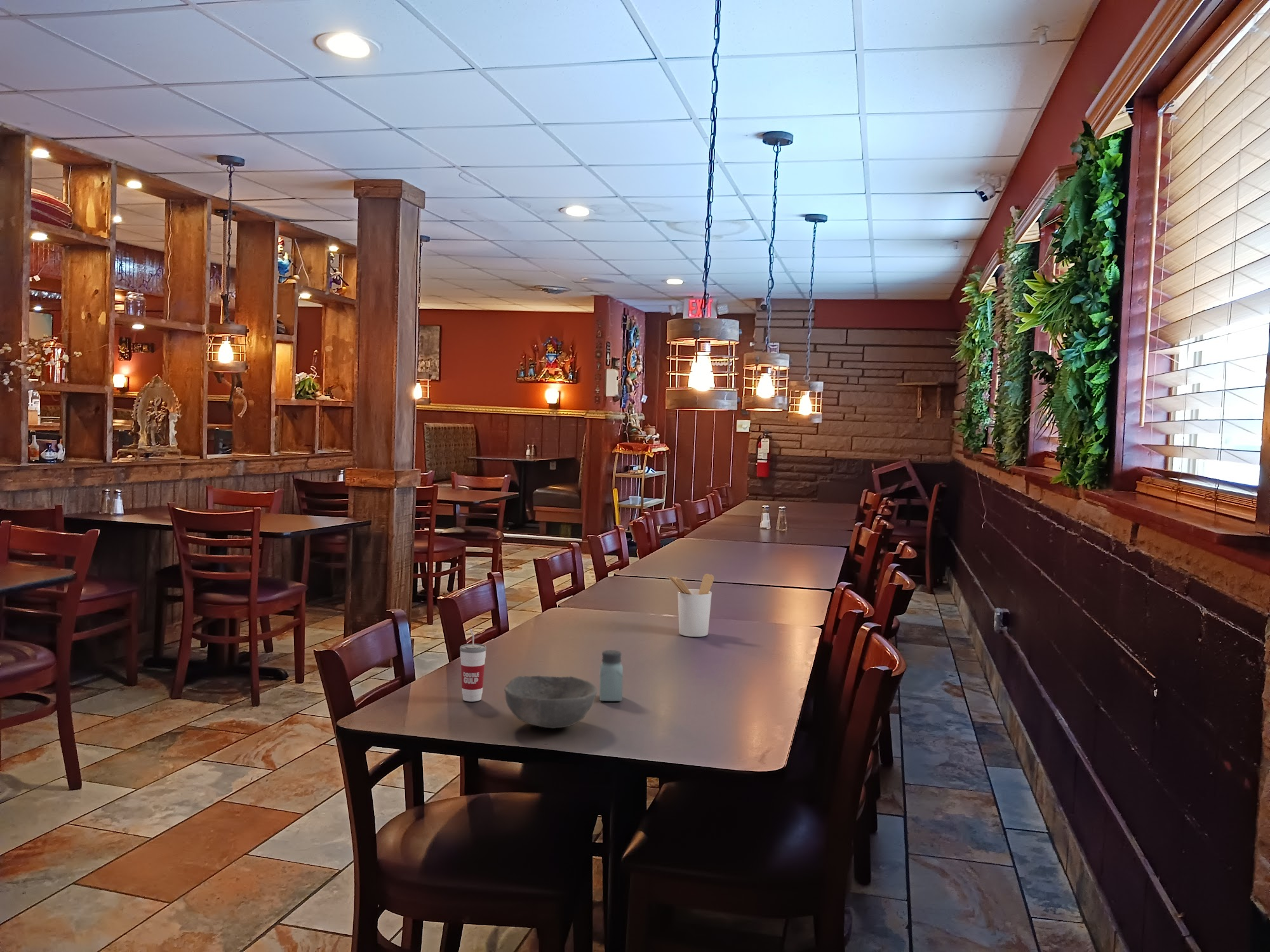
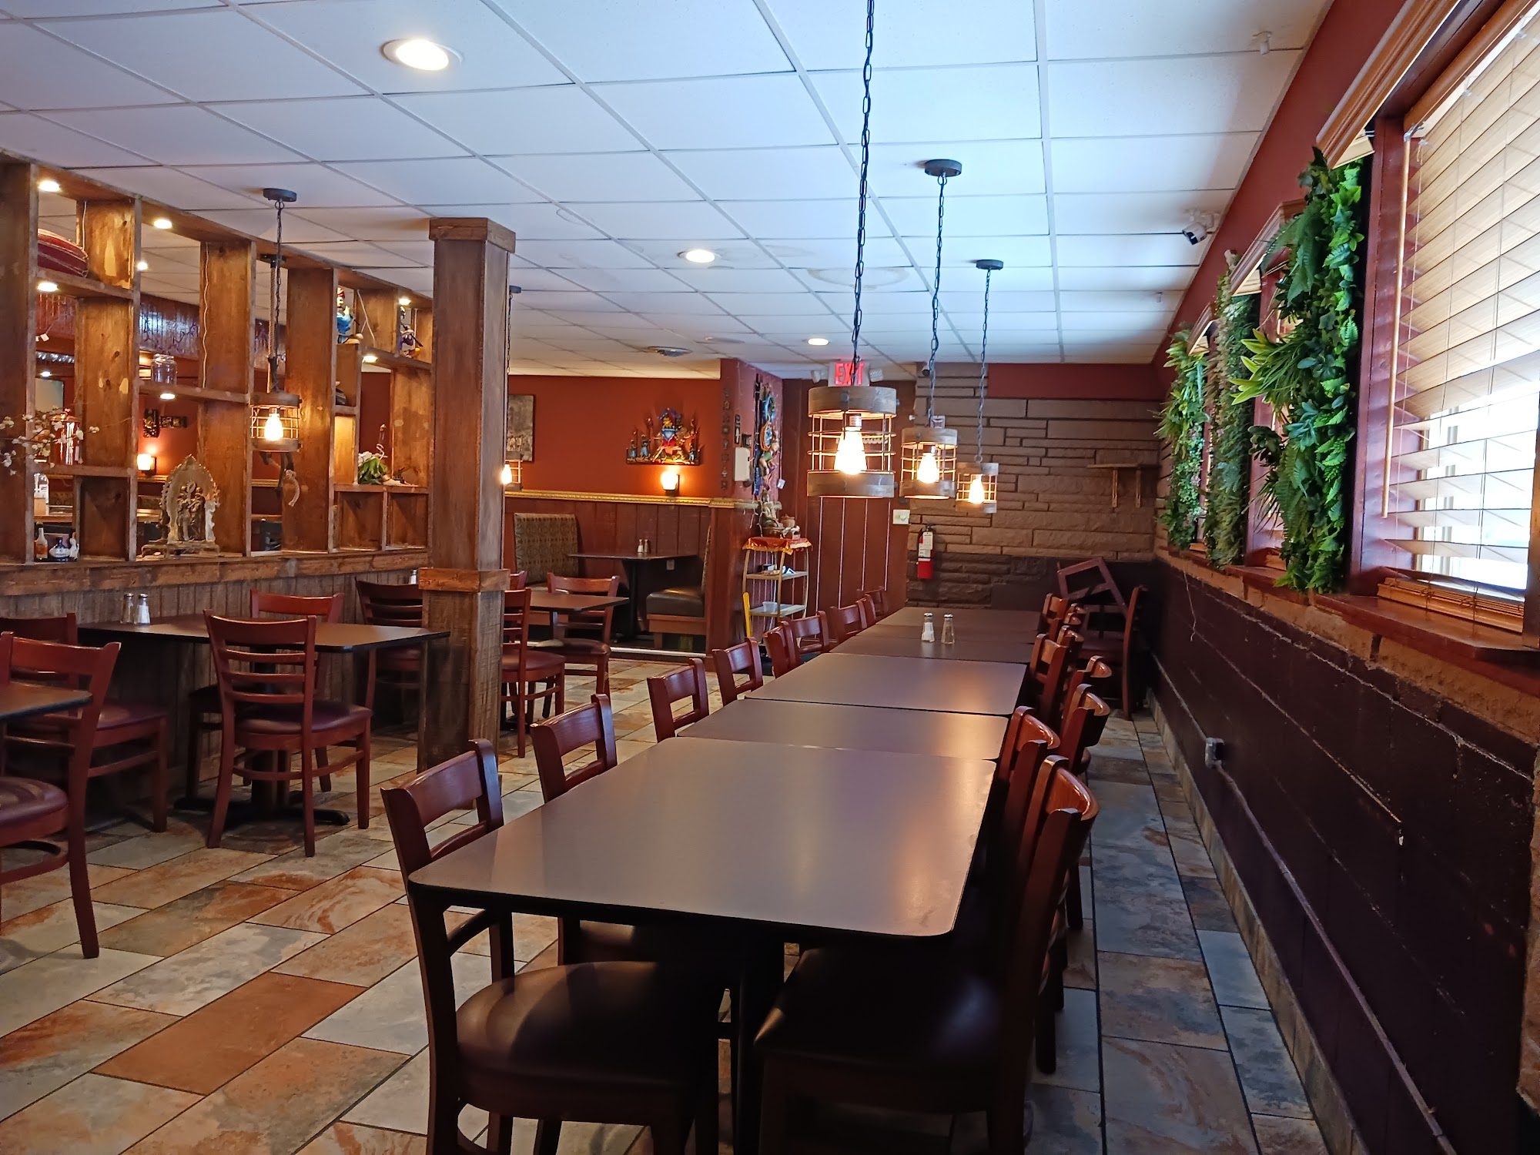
- bowl (551, 704)
- cup (472, 663)
- saltshaker (611, 675)
- utensil holder (688, 603)
